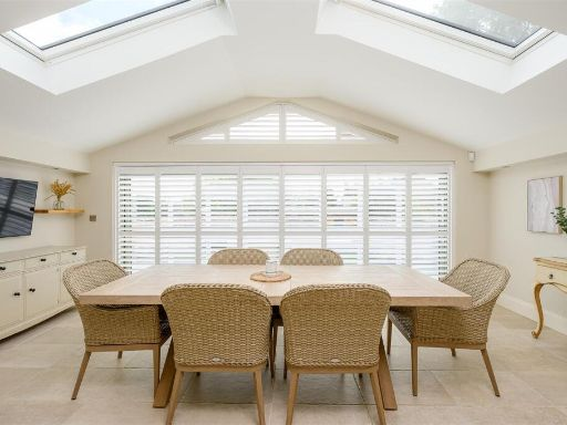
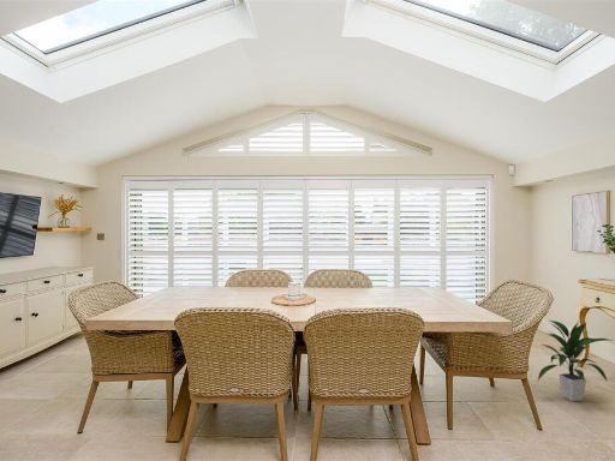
+ indoor plant (568, 357)
